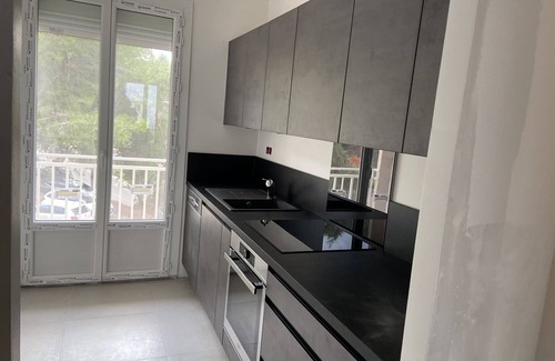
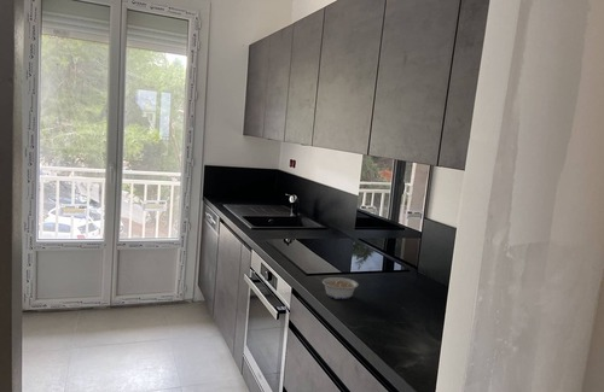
+ legume (338, 287)
